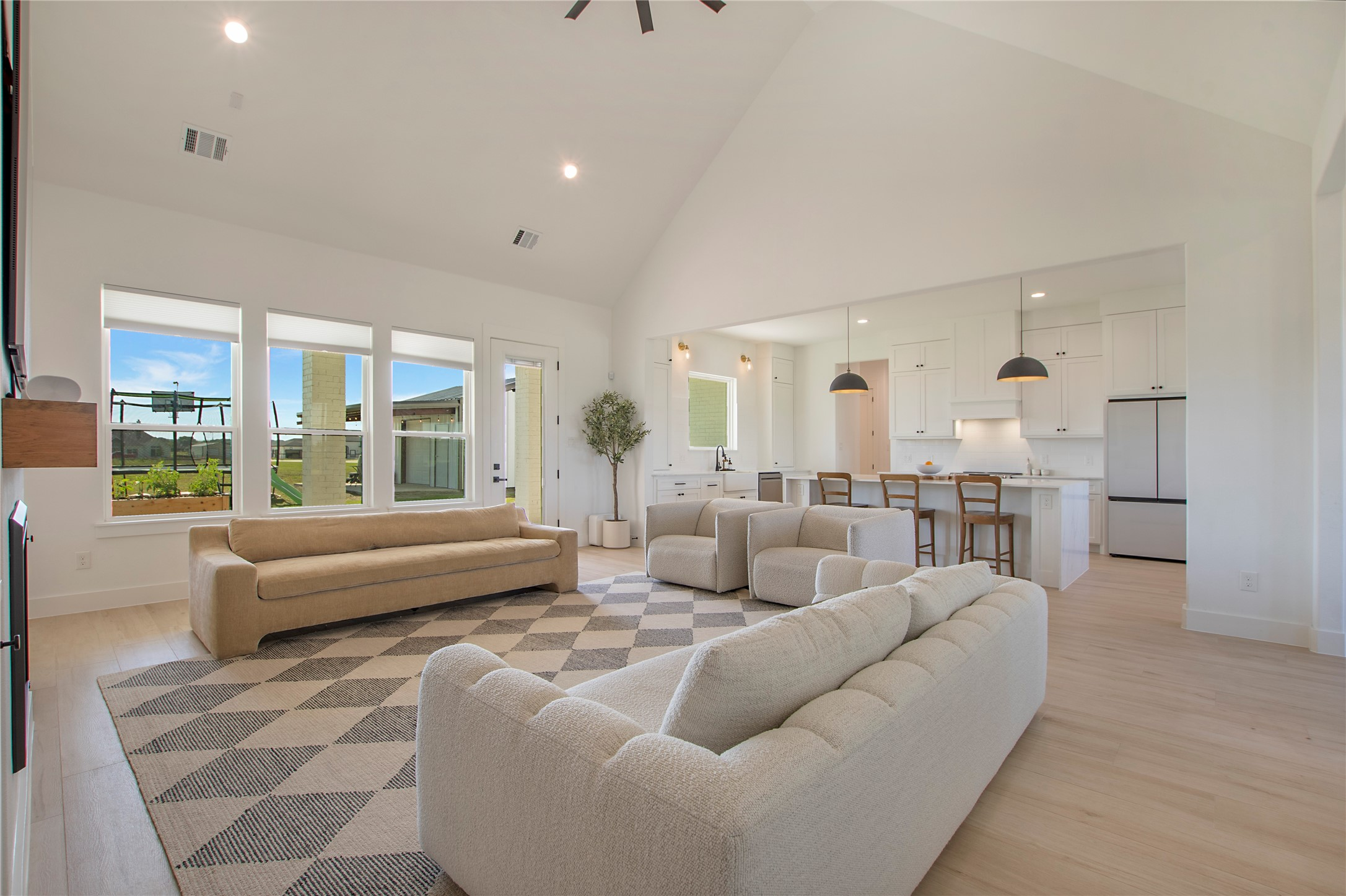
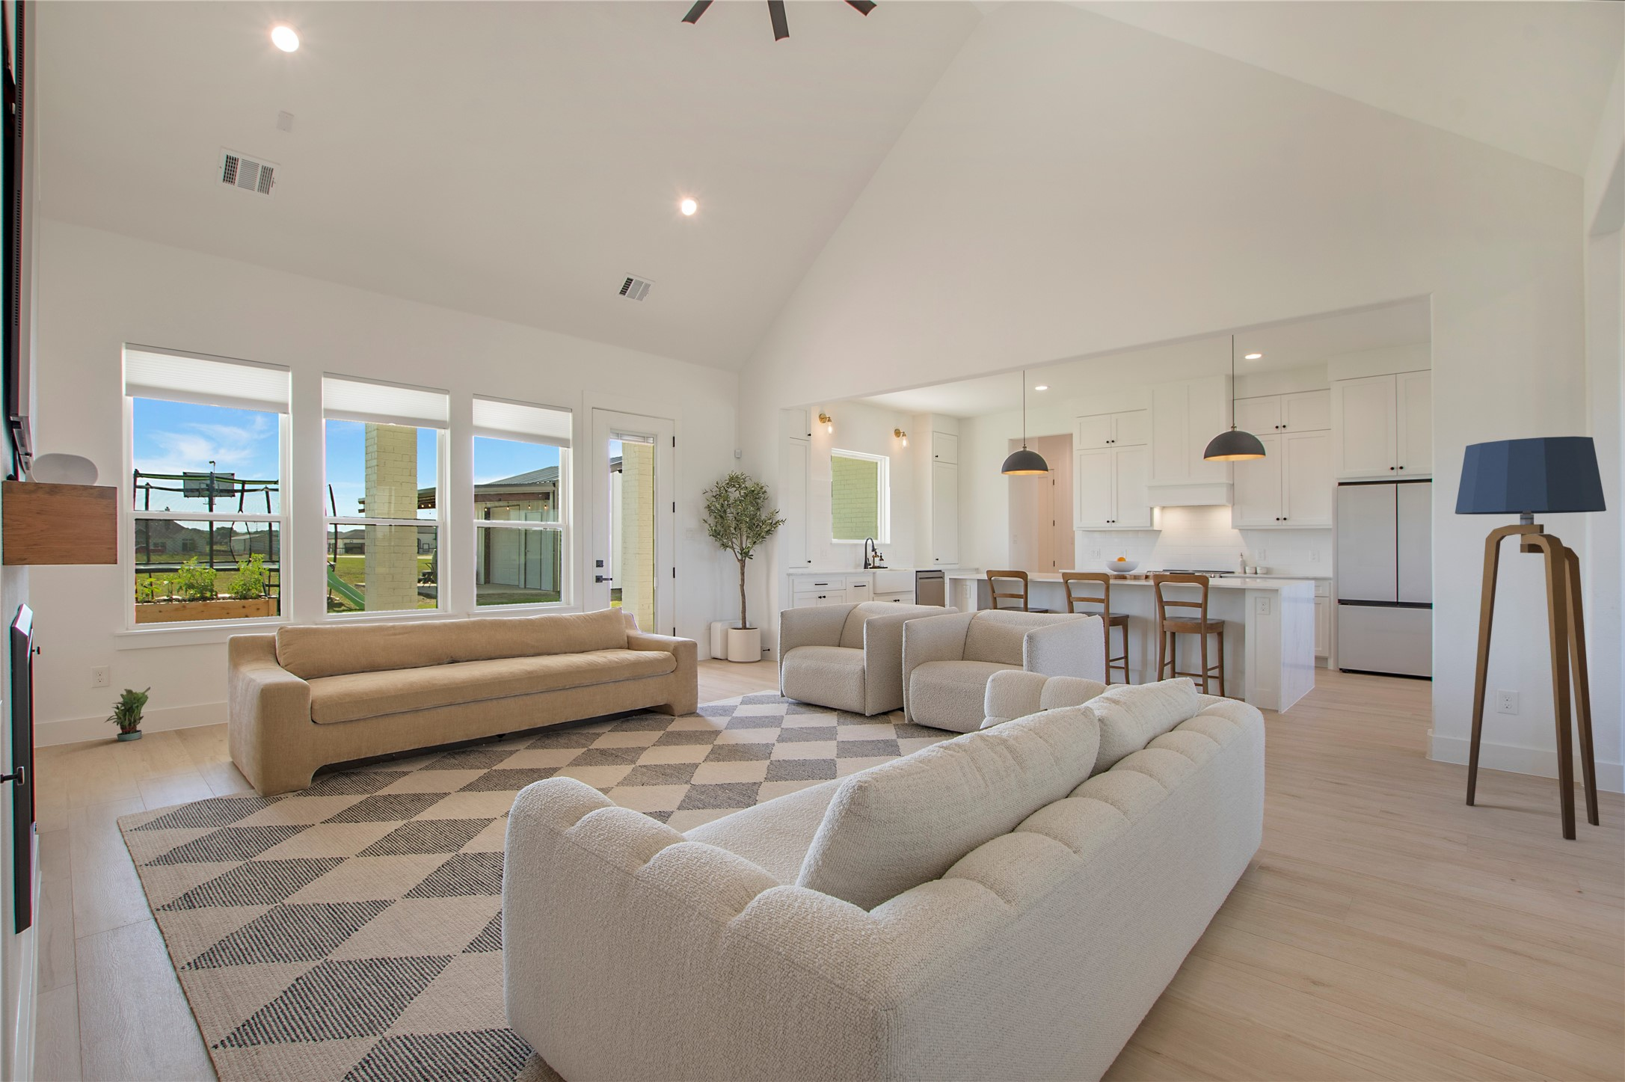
+ floor lamp (1549, 628)
+ potted plant (127, 712)
